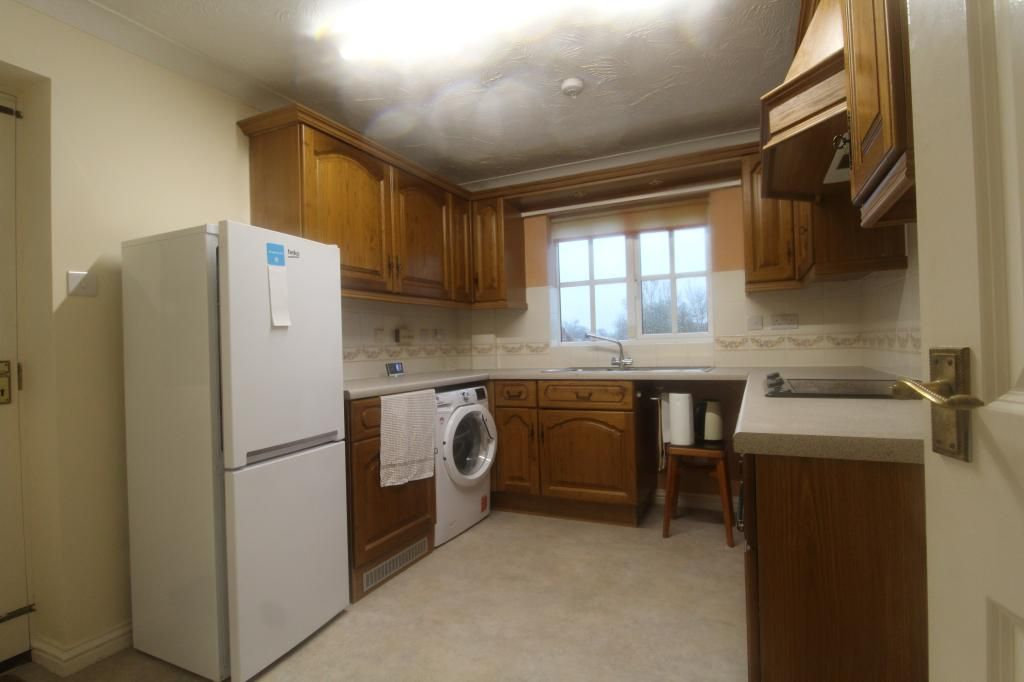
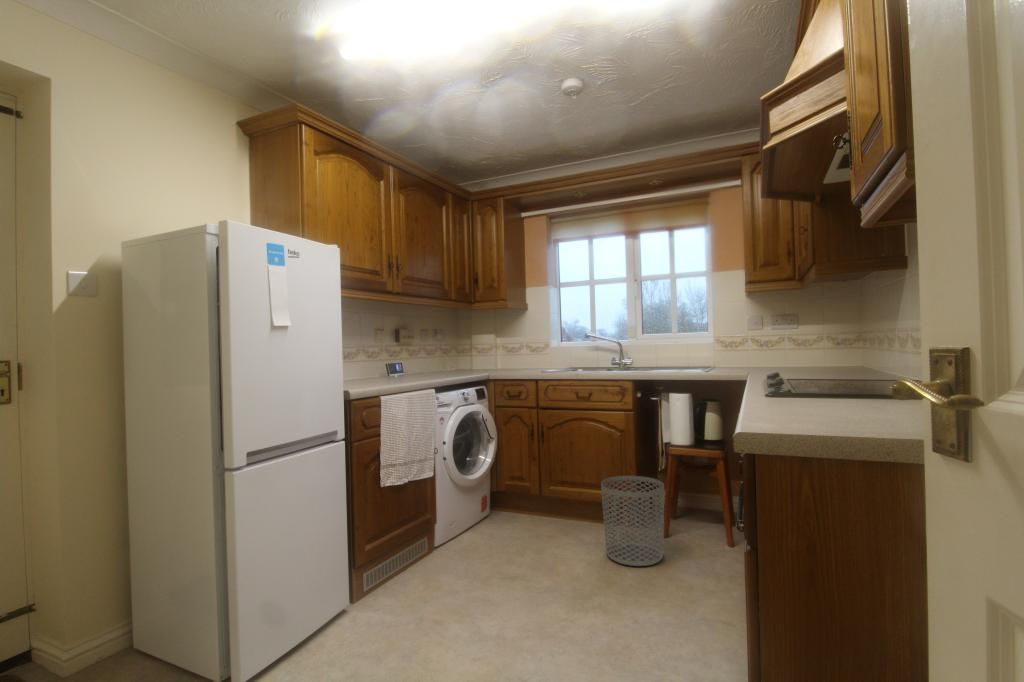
+ waste bin (633, 520)
